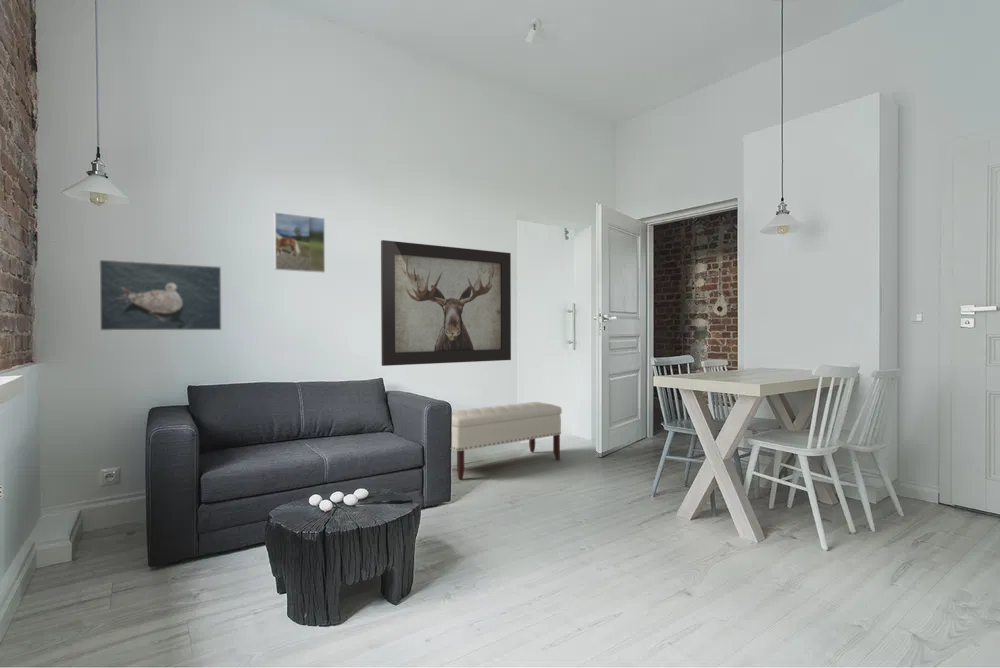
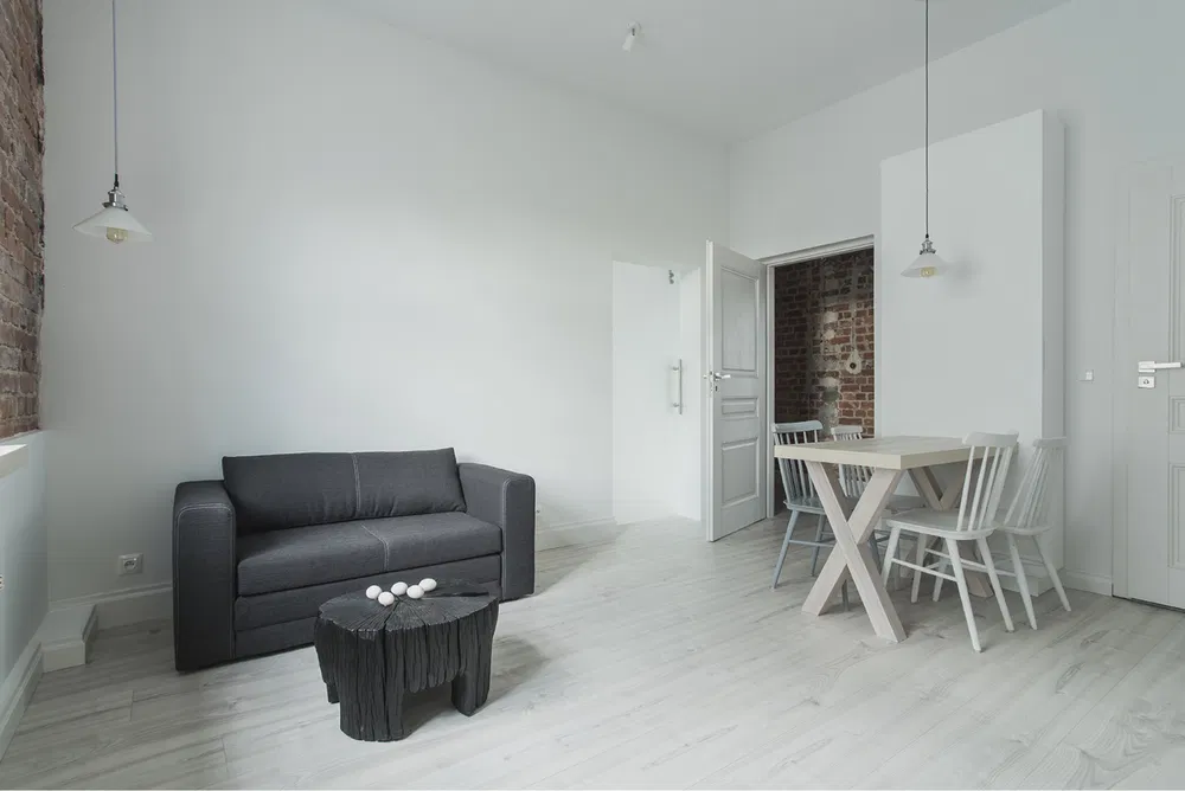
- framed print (163, 296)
- bench (499, 436)
- wall art (451, 305)
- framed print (299, 243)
